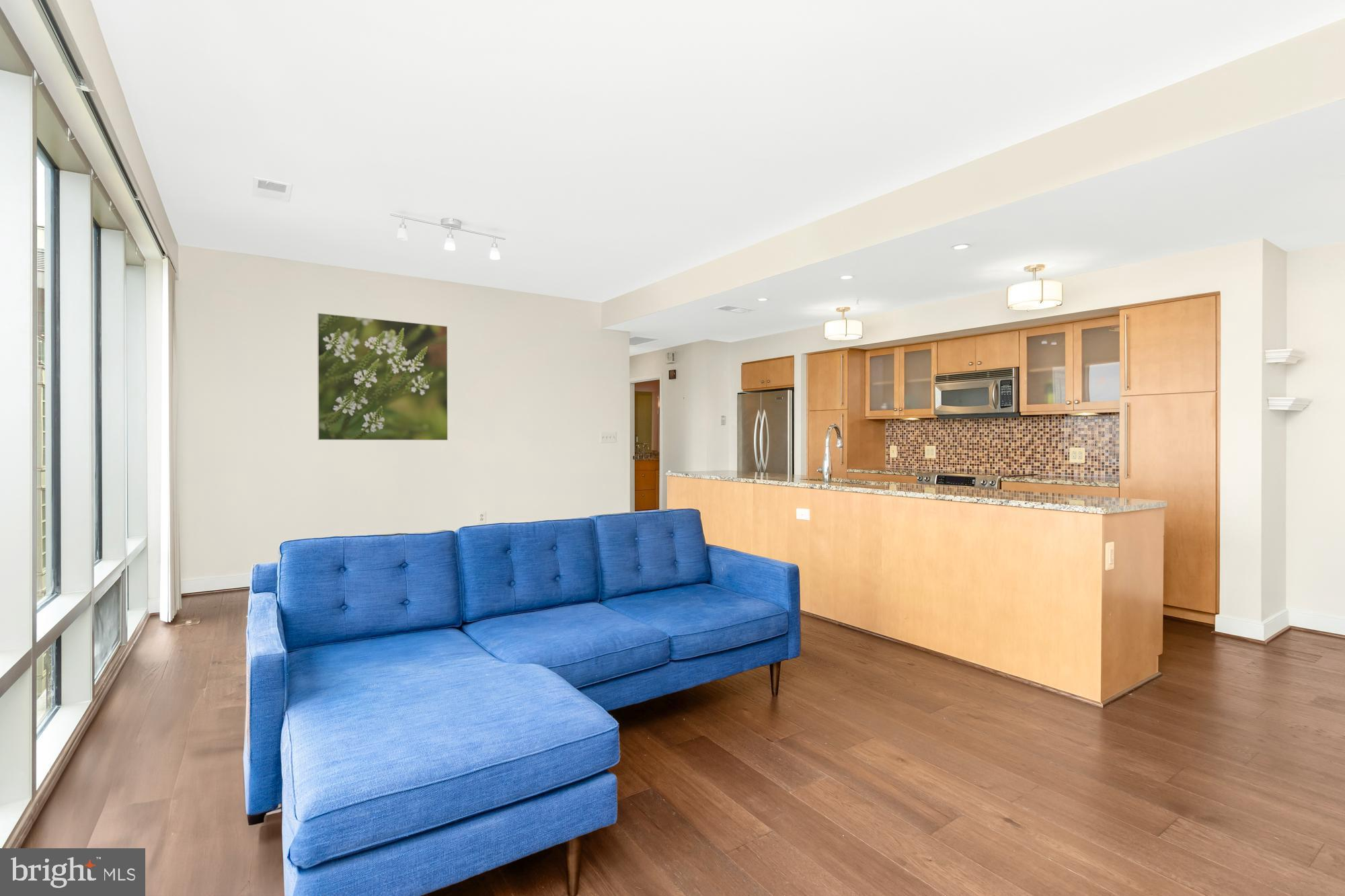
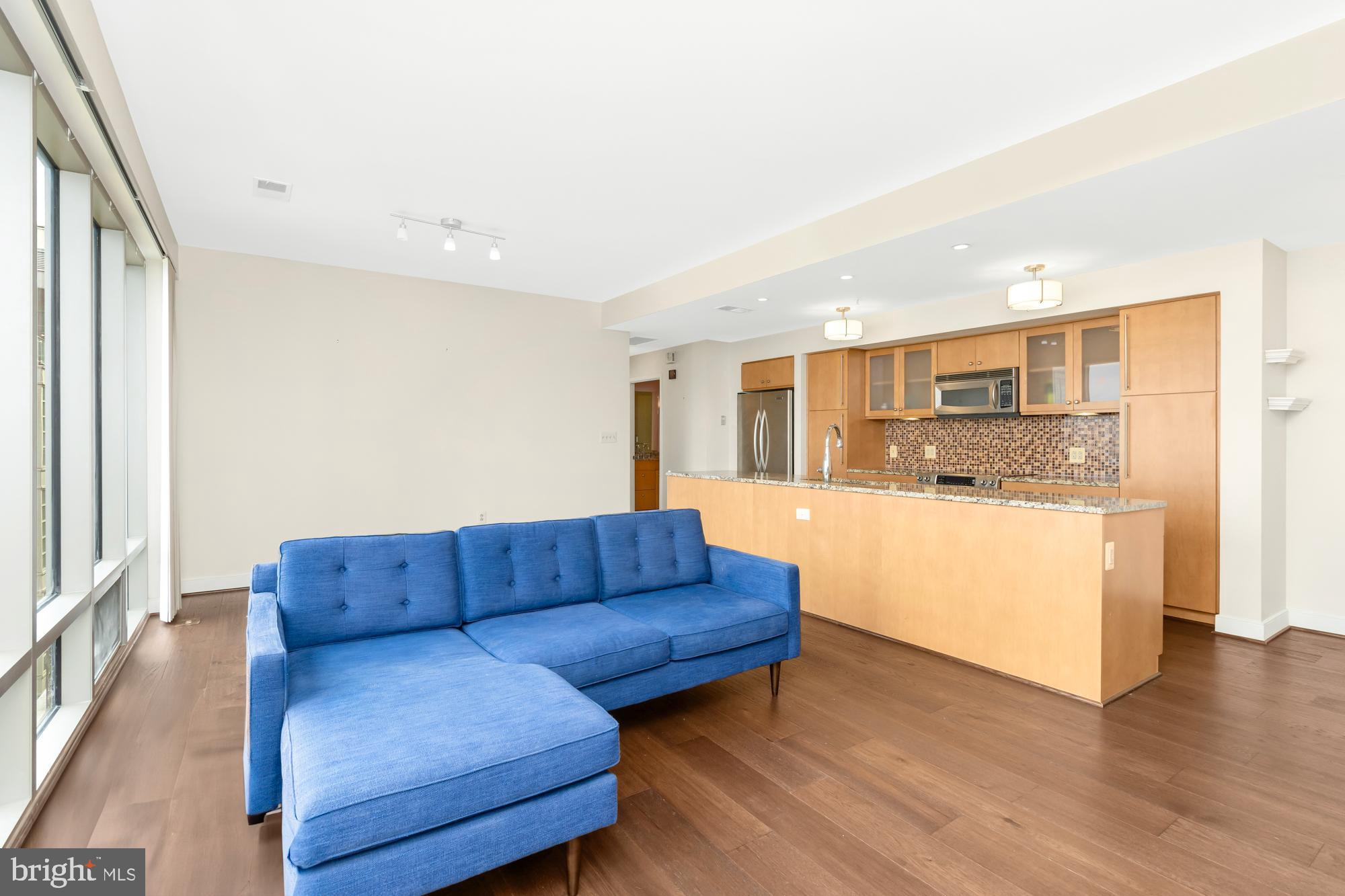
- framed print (385, 380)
